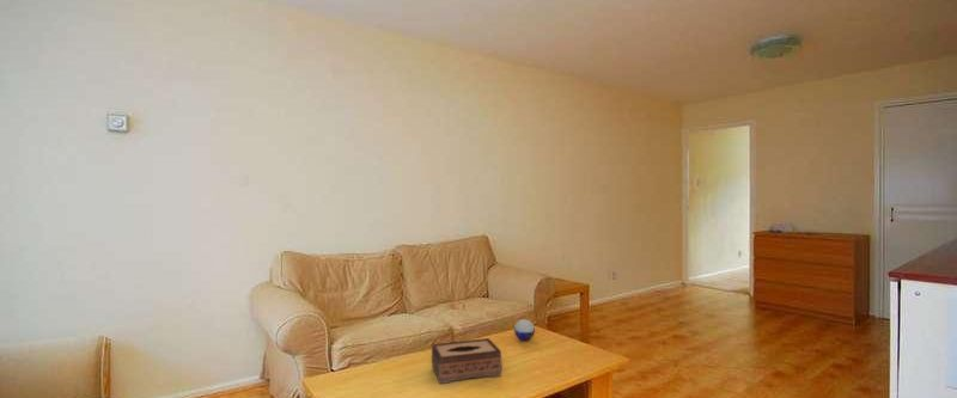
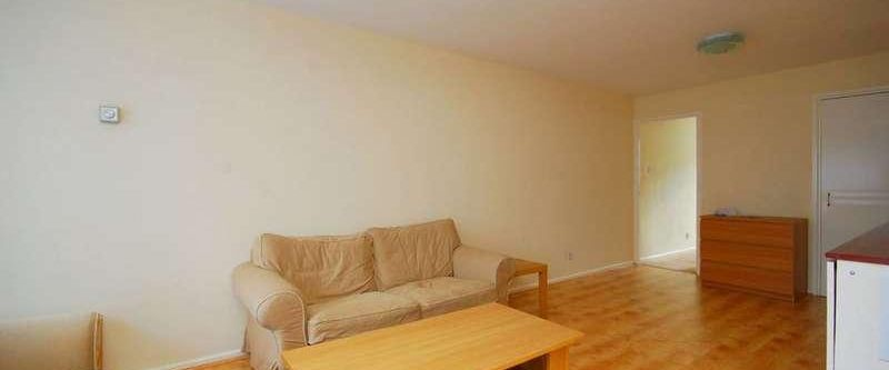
- tissue box (465, 359)
- decorative orb (524, 329)
